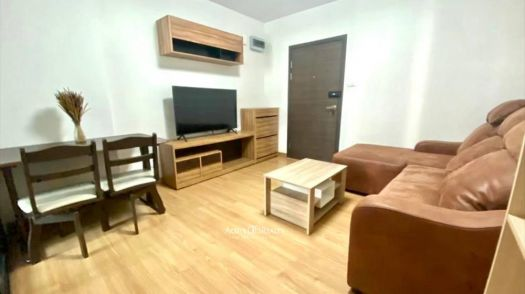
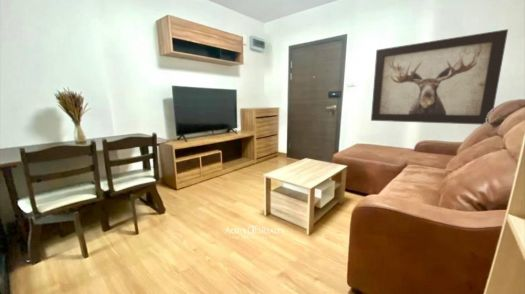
+ wall art (427, 83)
